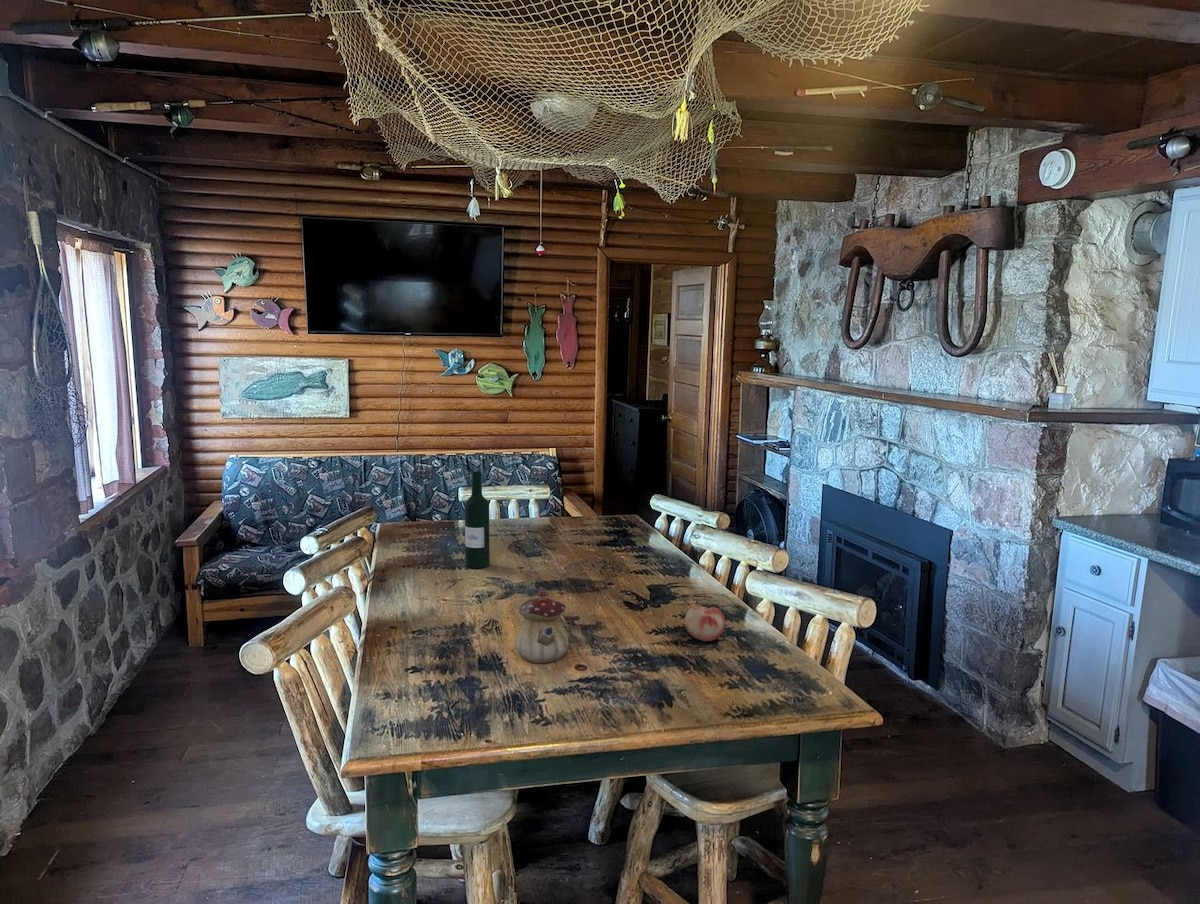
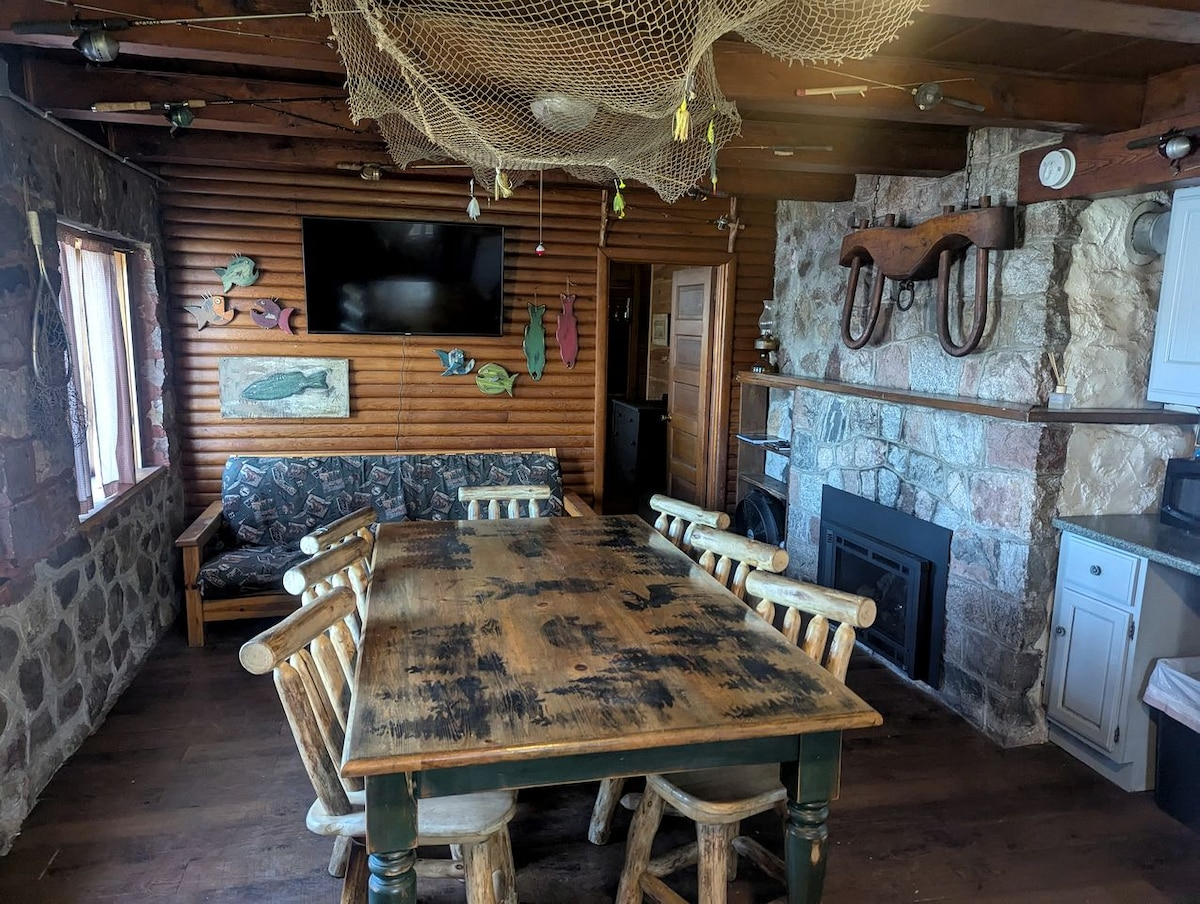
- teapot (541, 621)
- fruit (705, 623)
- wine bottle (477, 518)
